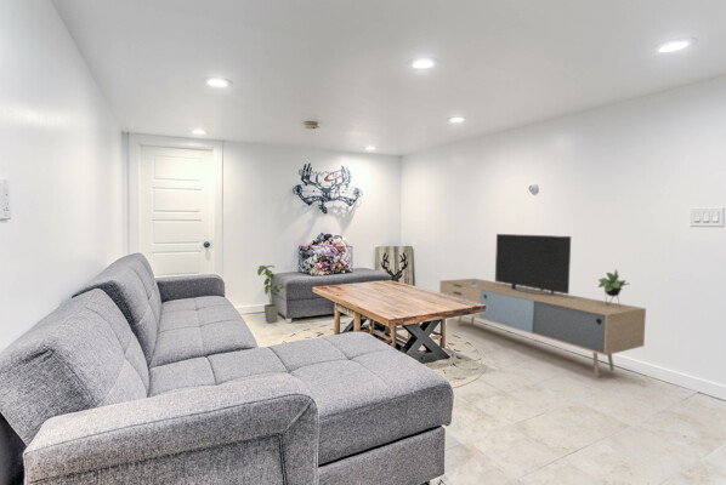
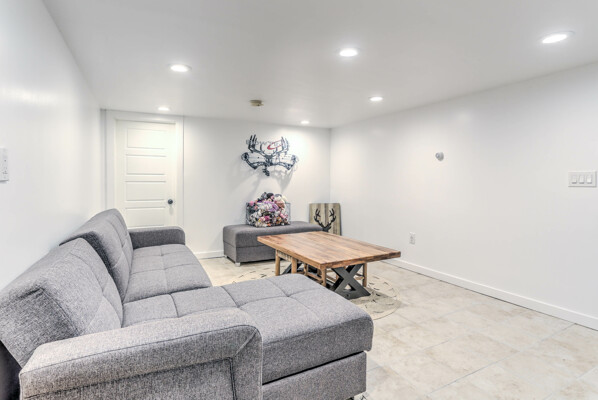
- house plant (268, 293)
- media console (524, 290)
